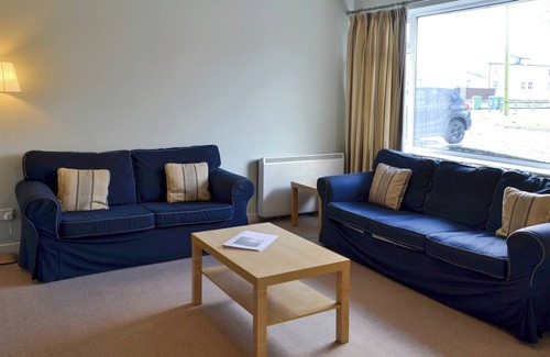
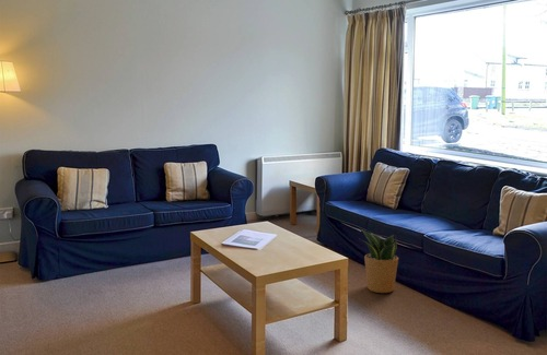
+ potted plant (379, 261)
